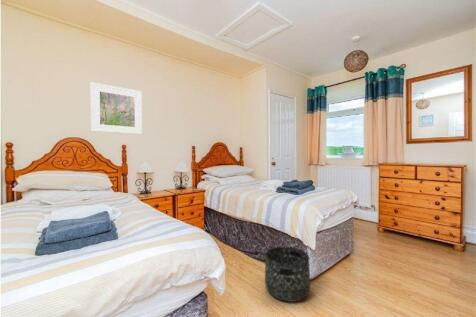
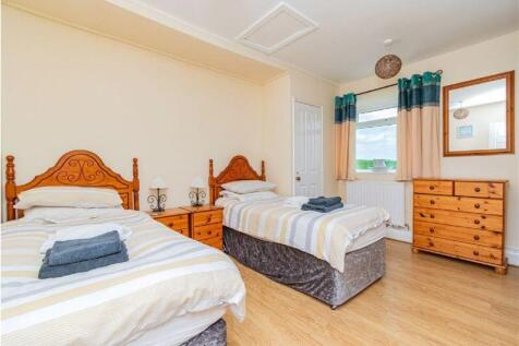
- basket (286, 272)
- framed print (117, 110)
